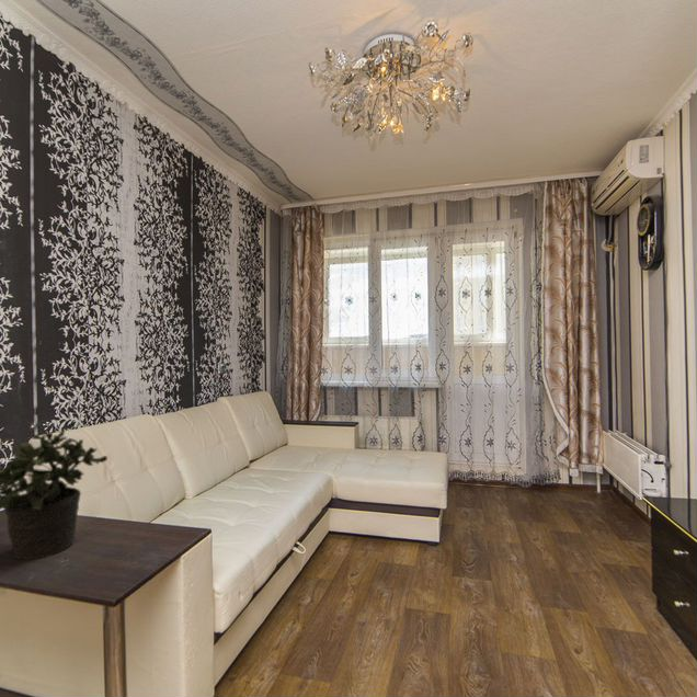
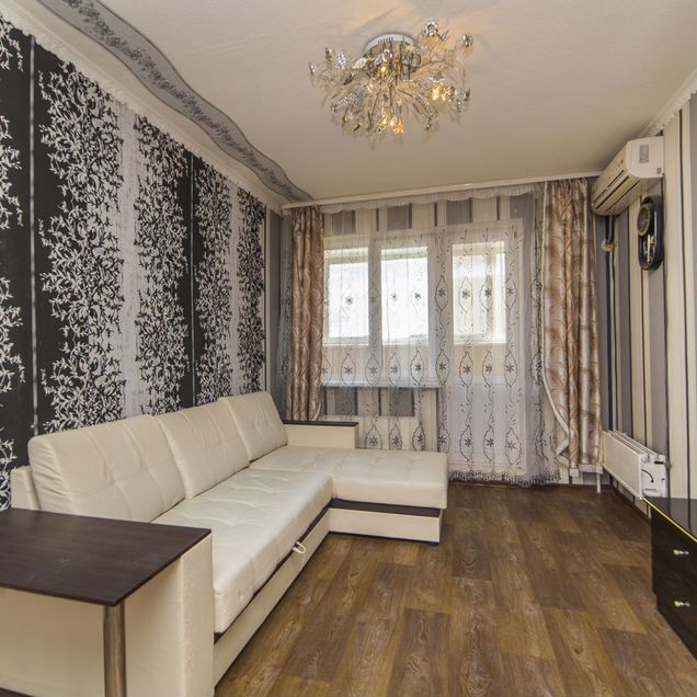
- potted plant (50, 487)
